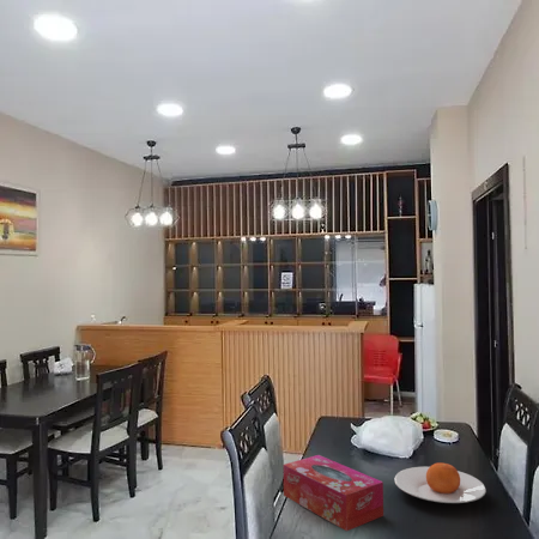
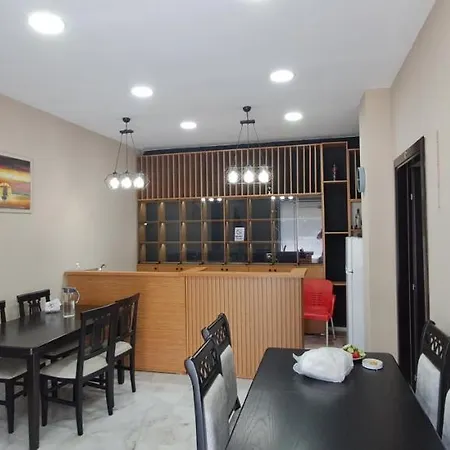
- tissue box (331, 489)
- plate (438, 479)
